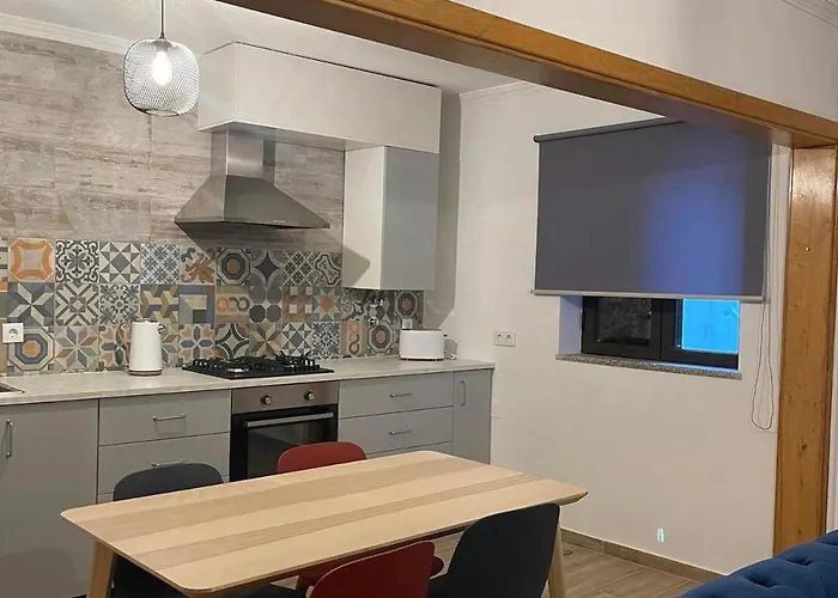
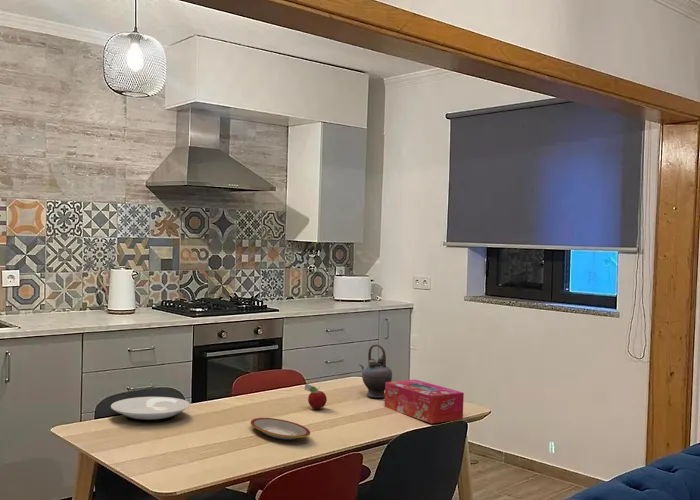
+ fruit (315, 396)
+ plate (279, 430)
+ teapot (374, 369)
+ plate (150, 410)
+ tissue box (423, 400)
